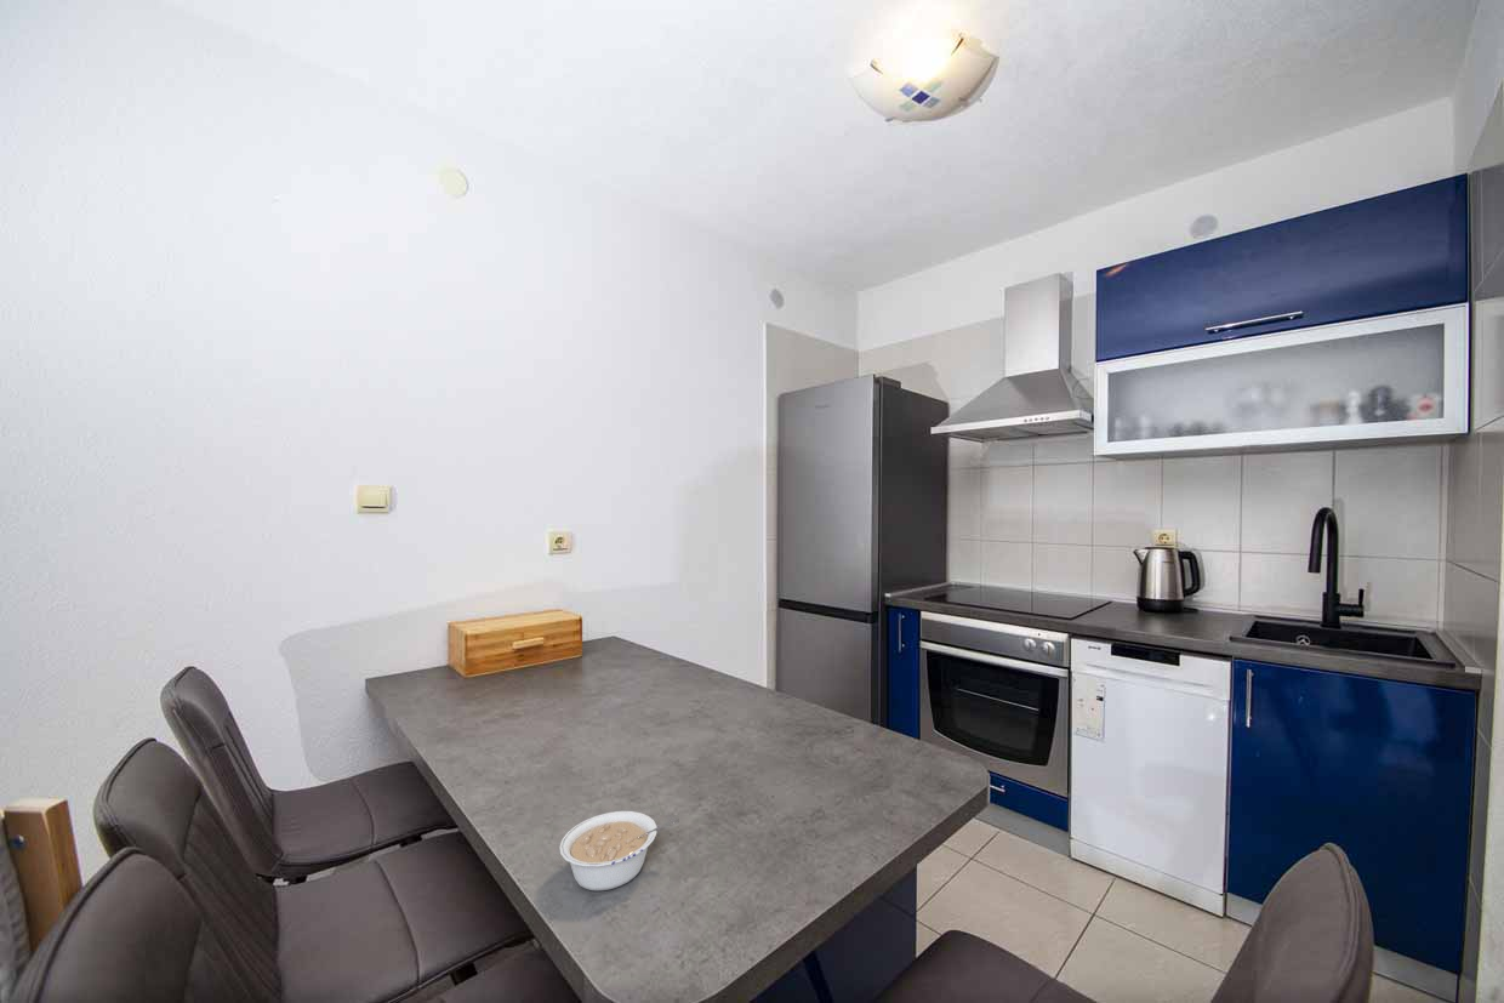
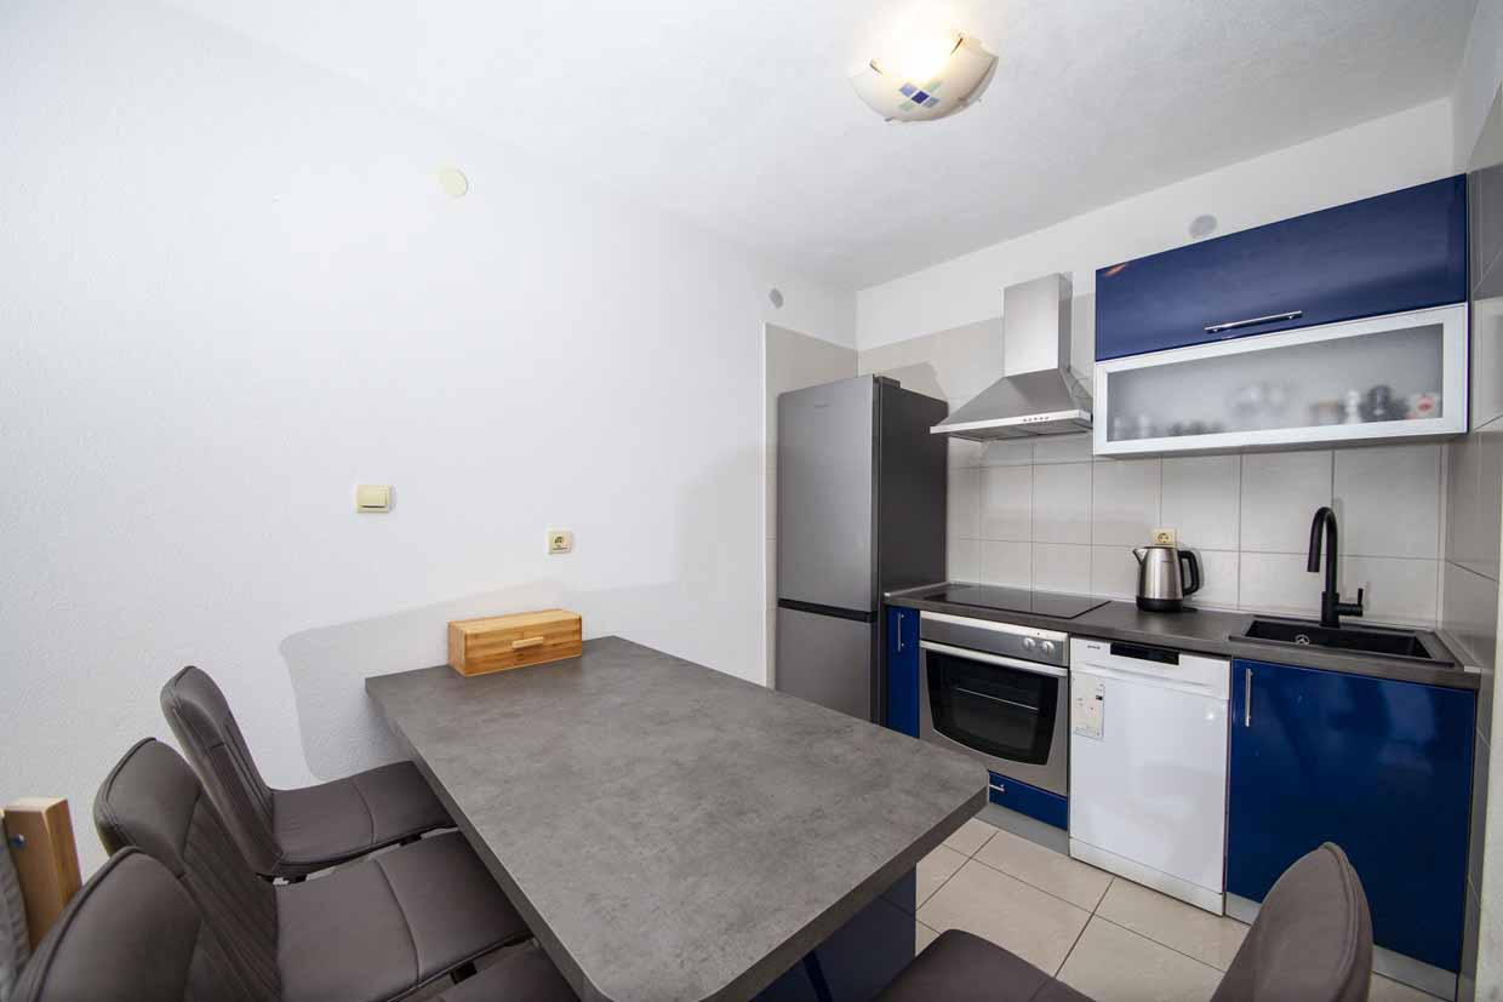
- legume (613, 847)
